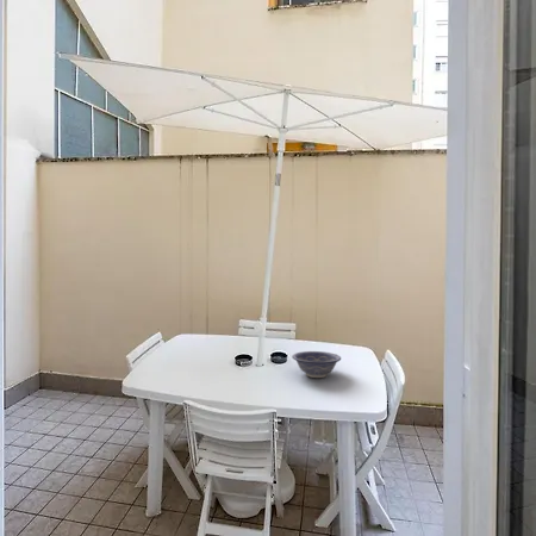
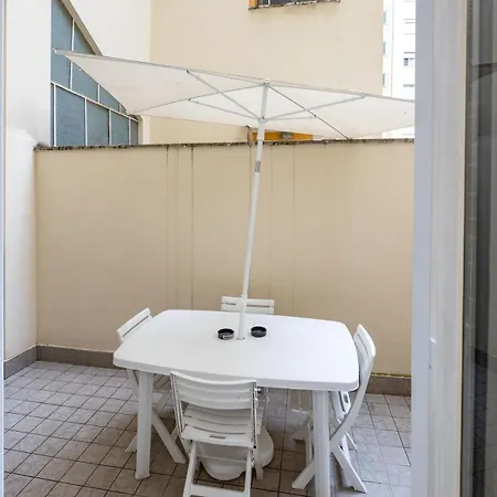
- decorative bowl (316, 366)
